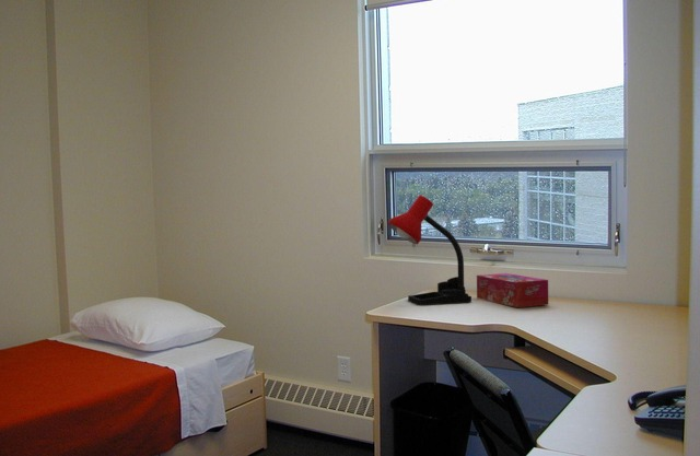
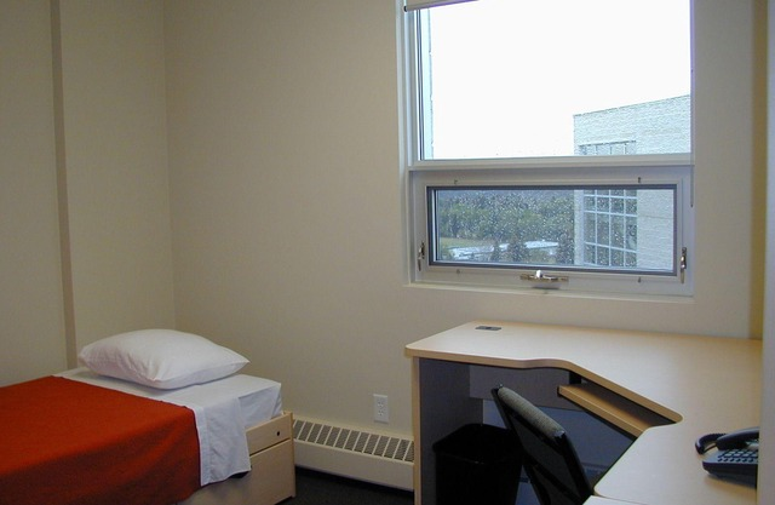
- tissue box (511, 289)
- desk lamp (420, 239)
